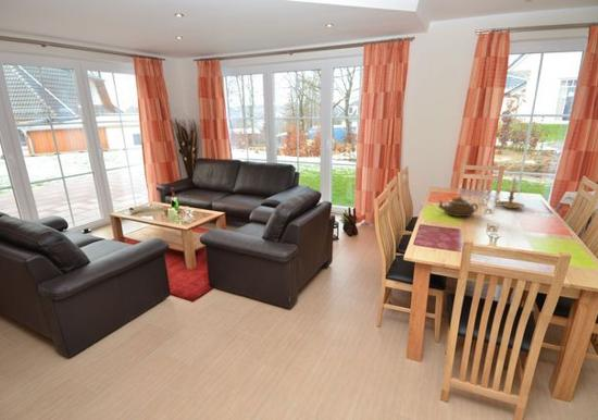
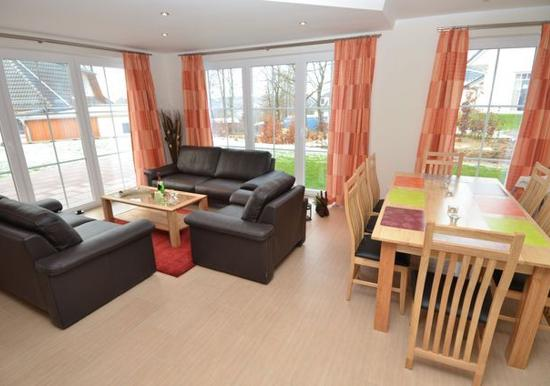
- candle holder (511, 192)
- teapot (458, 206)
